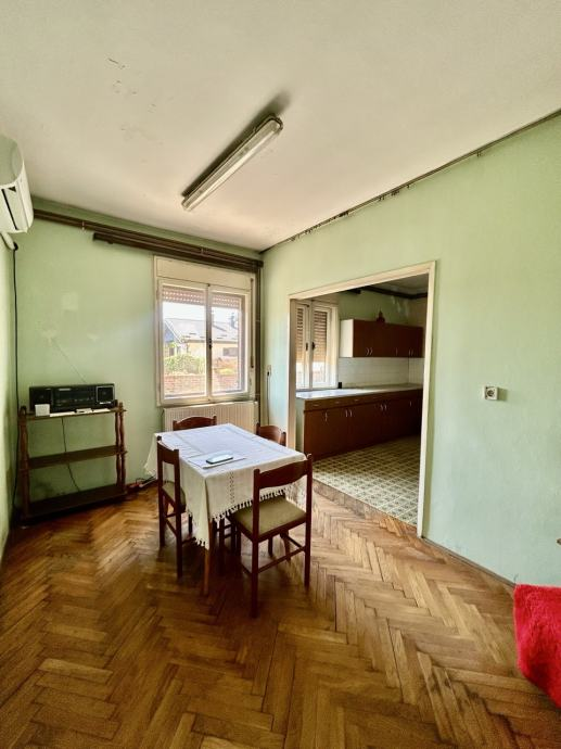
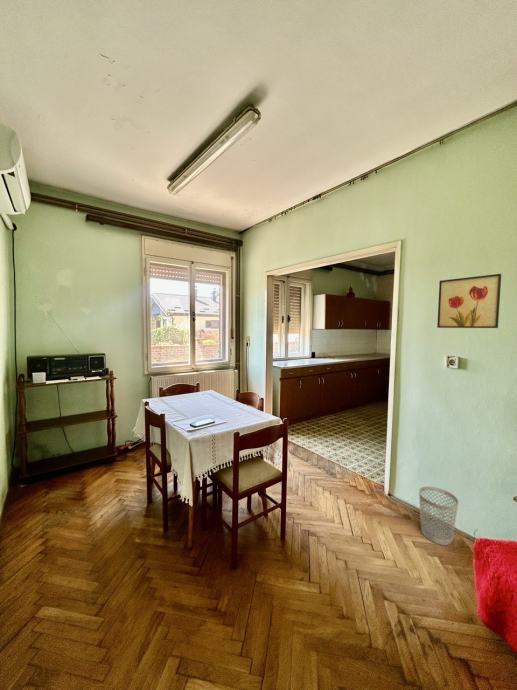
+ wall art (467, 302)
+ wastebasket (437, 515)
